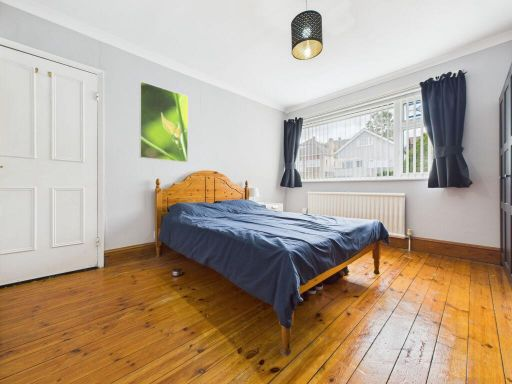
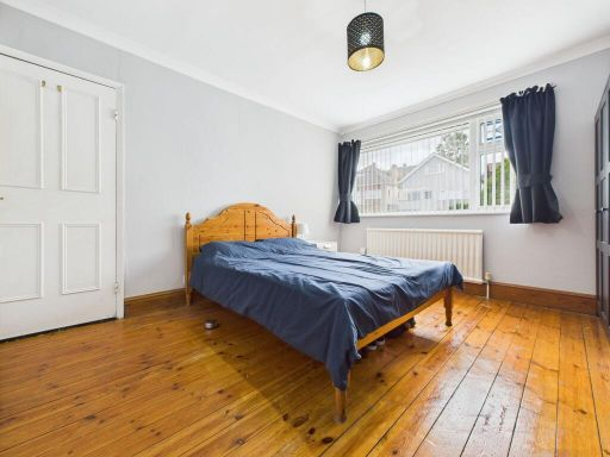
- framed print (165, 124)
